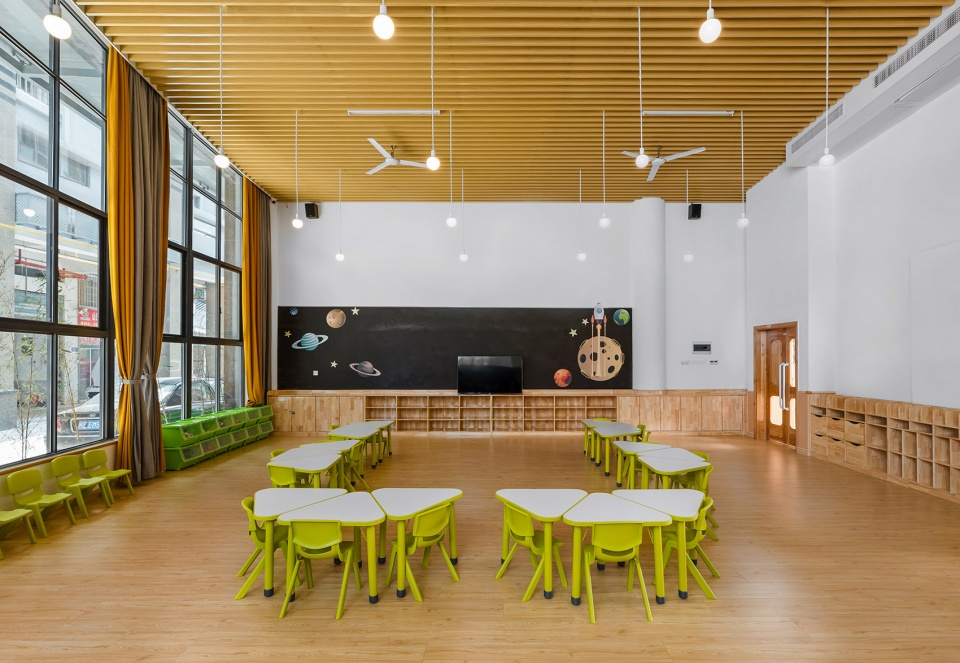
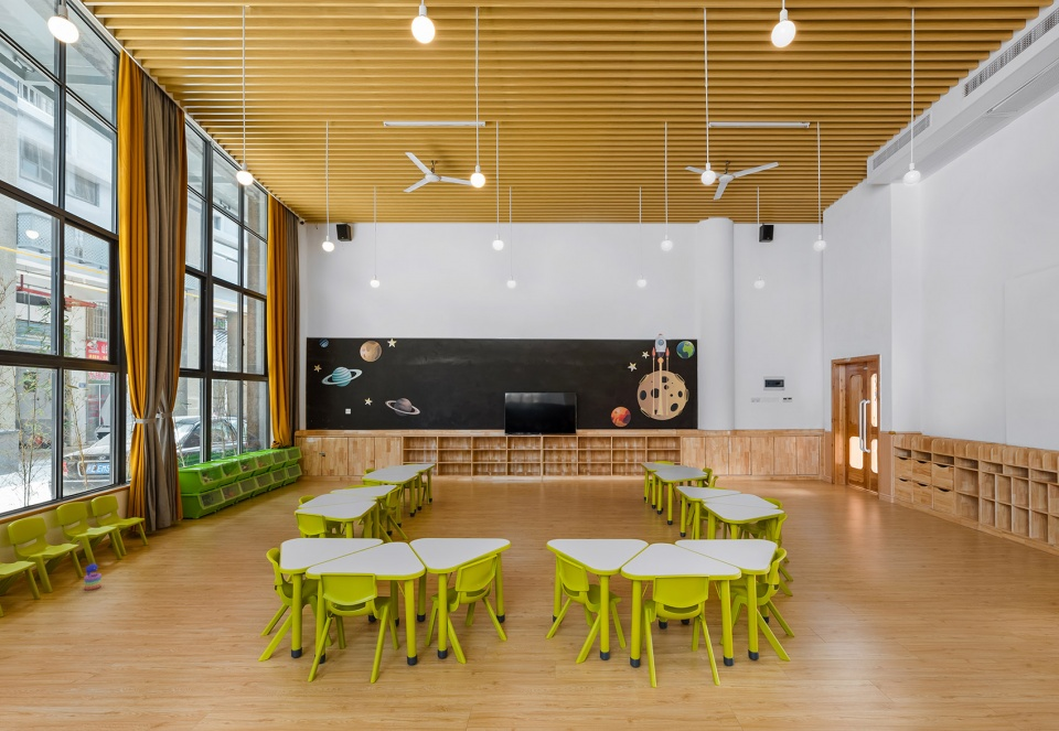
+ stacking toy (93, 576)
